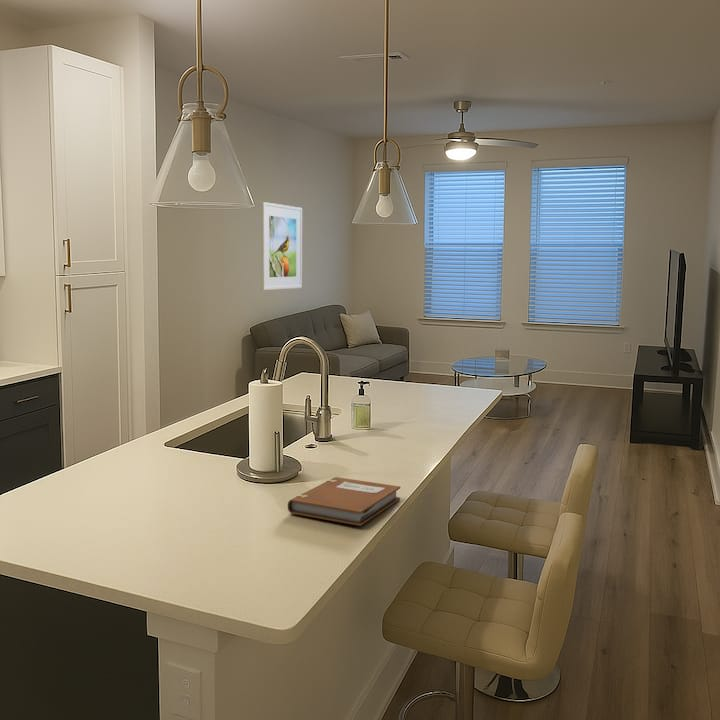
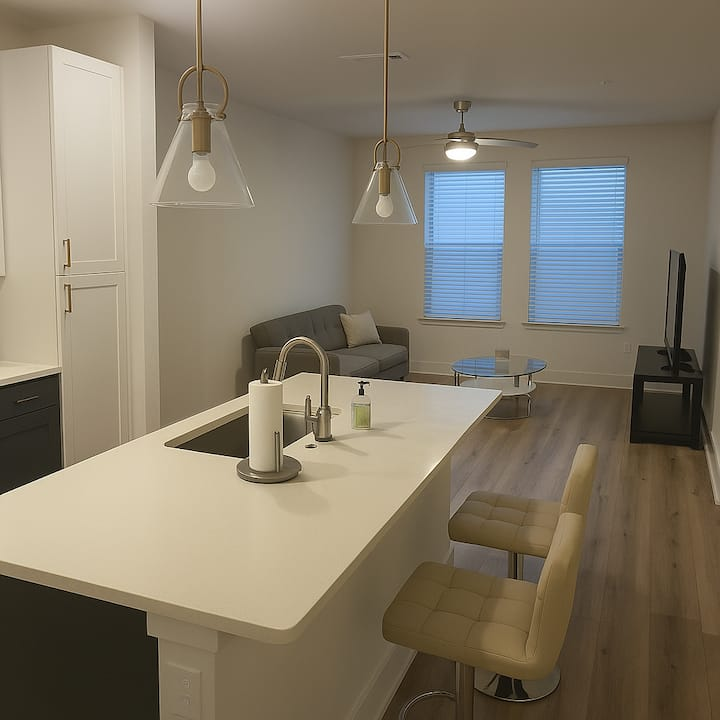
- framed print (282, 247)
- notebook (346, 498)
